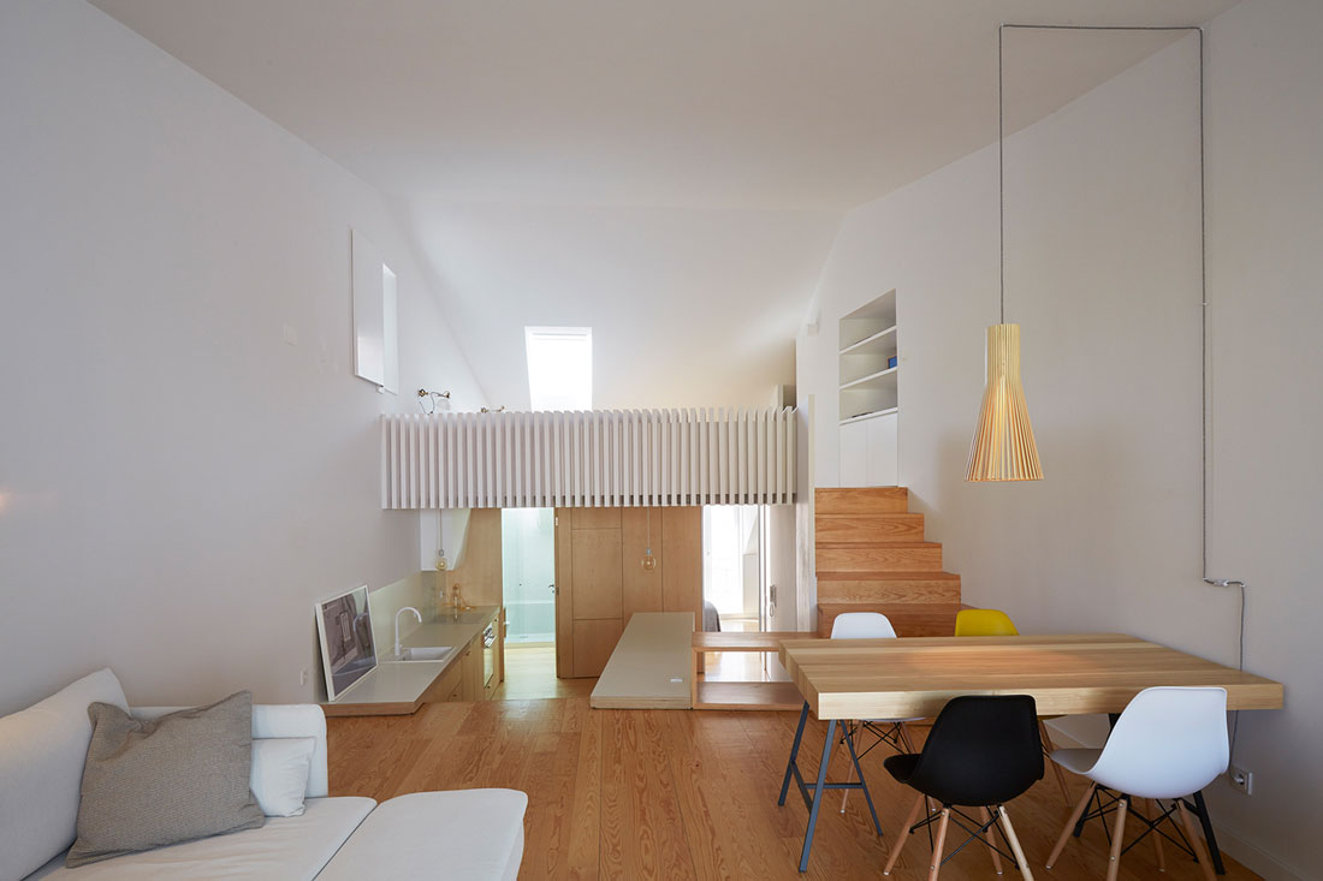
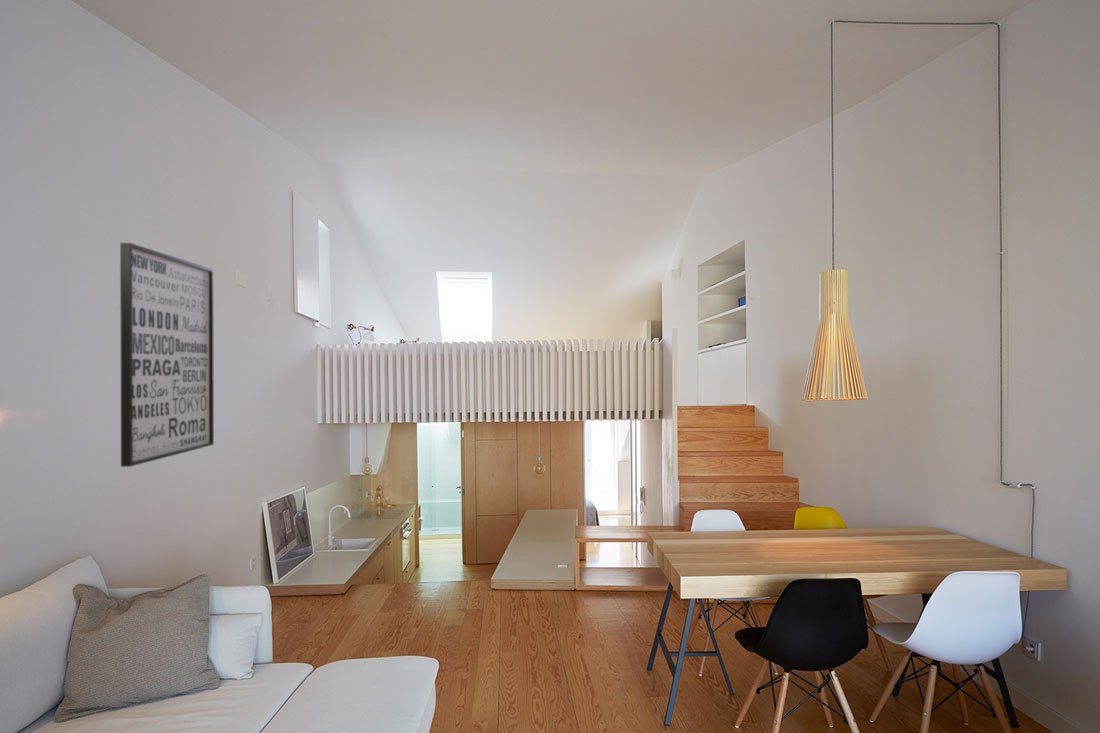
+ wall art (172, 356)
